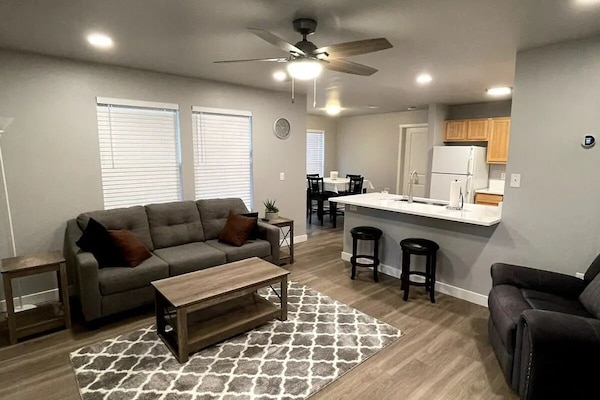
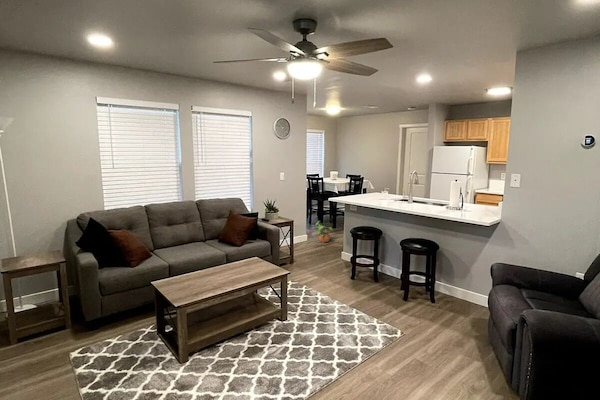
+ potted plant (322, 231)
